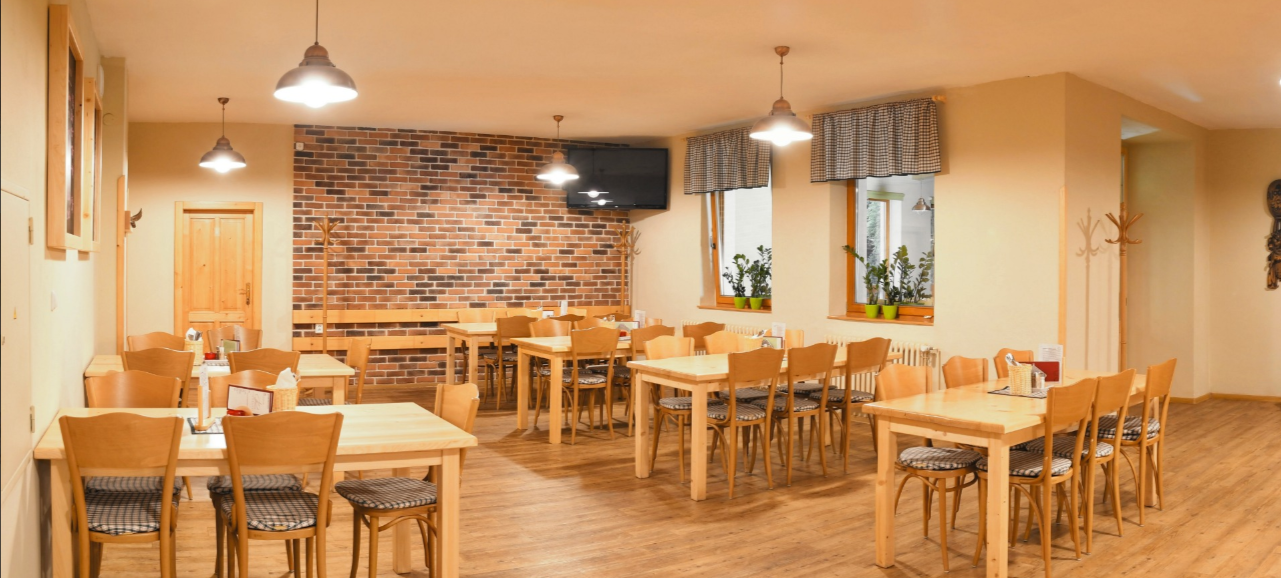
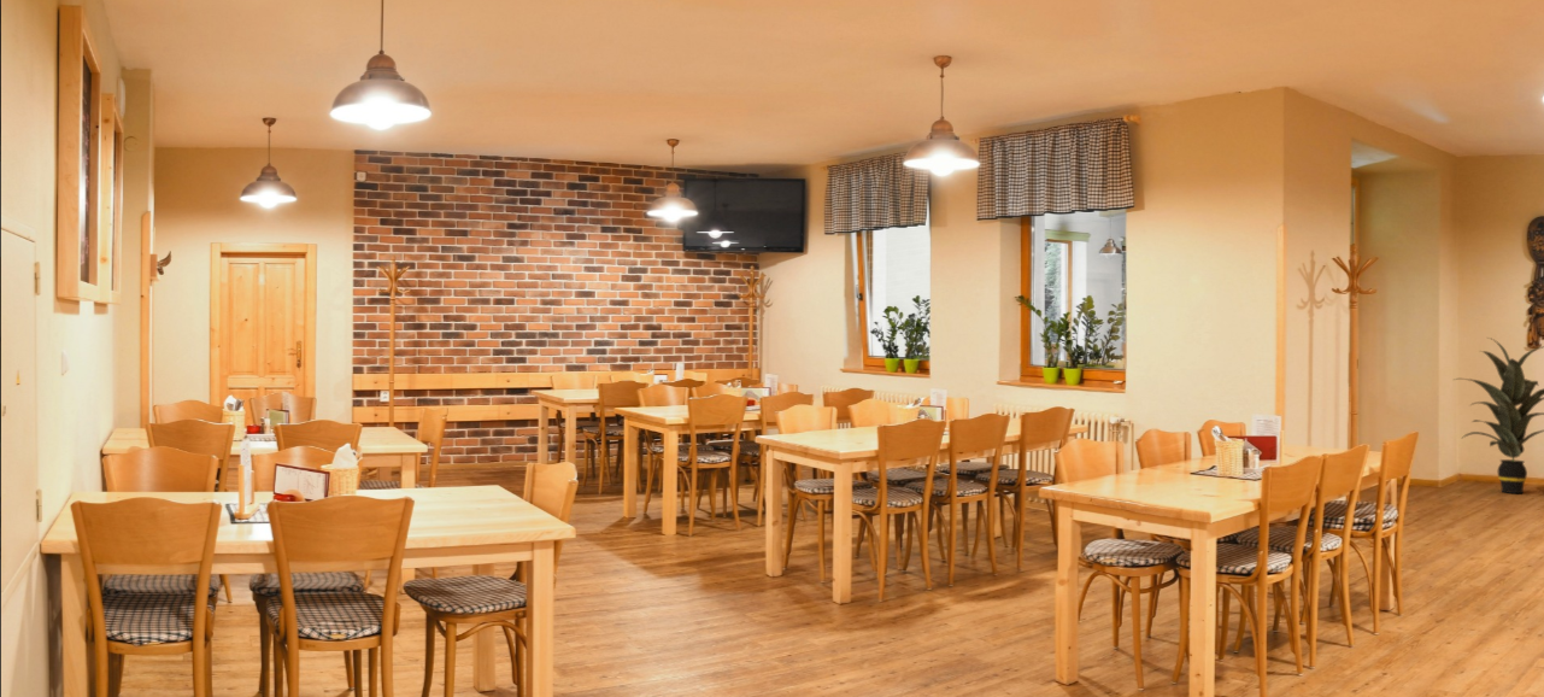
+ indoor plant (1505, 414)
